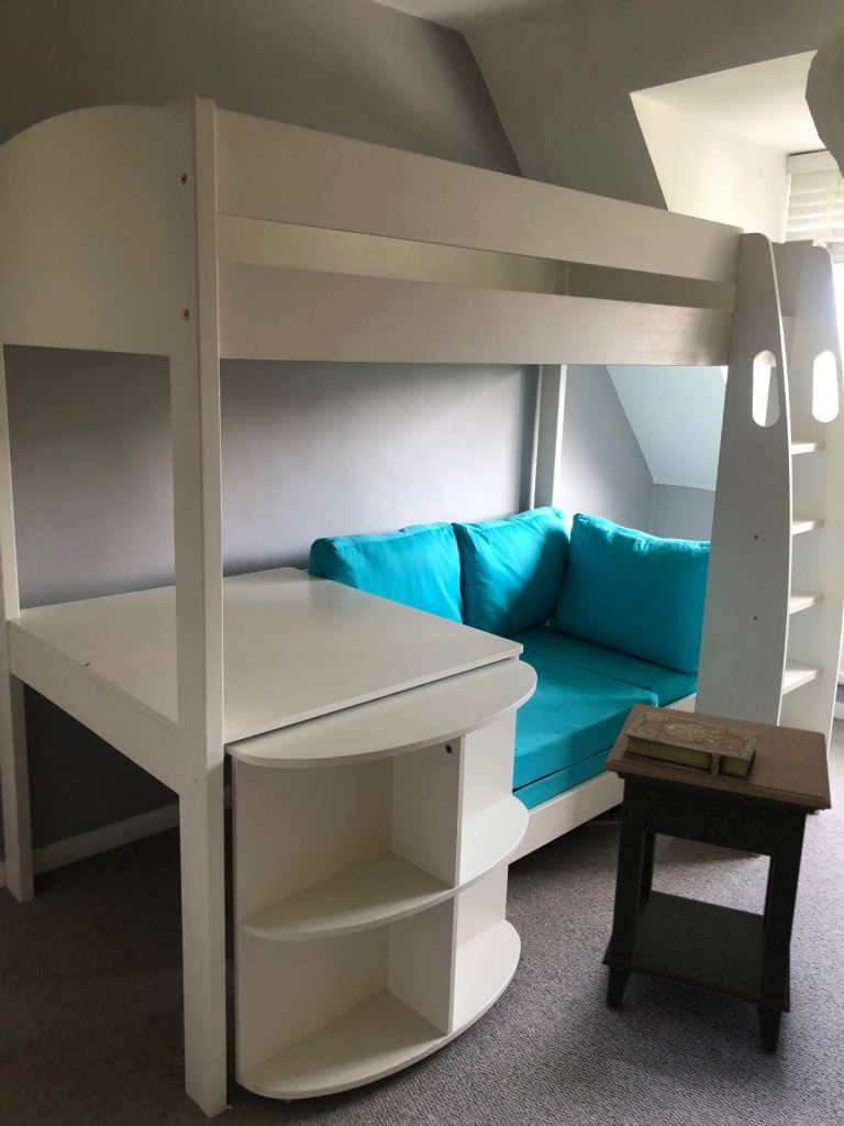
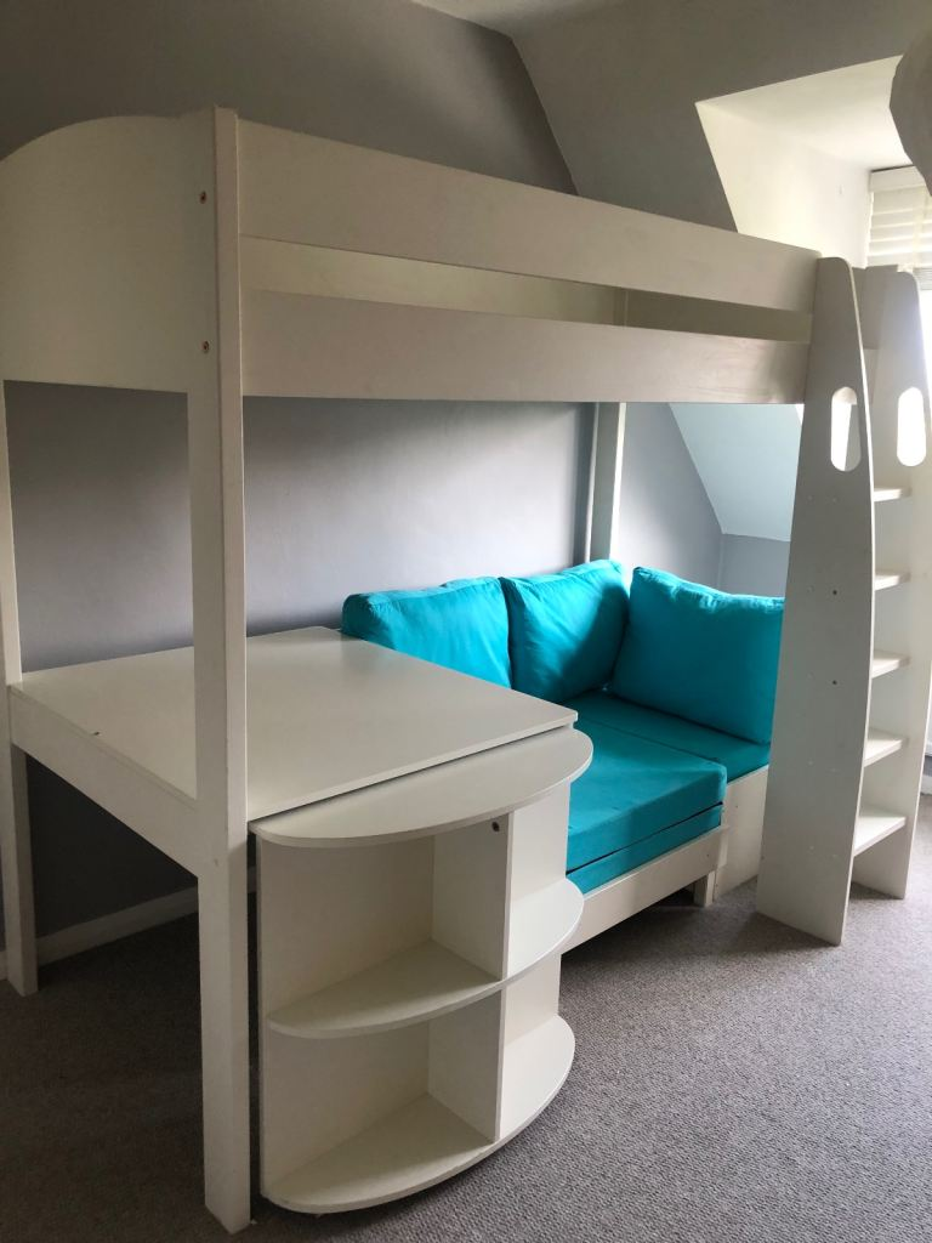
- book (692, 742)
- side table (712, 844)
